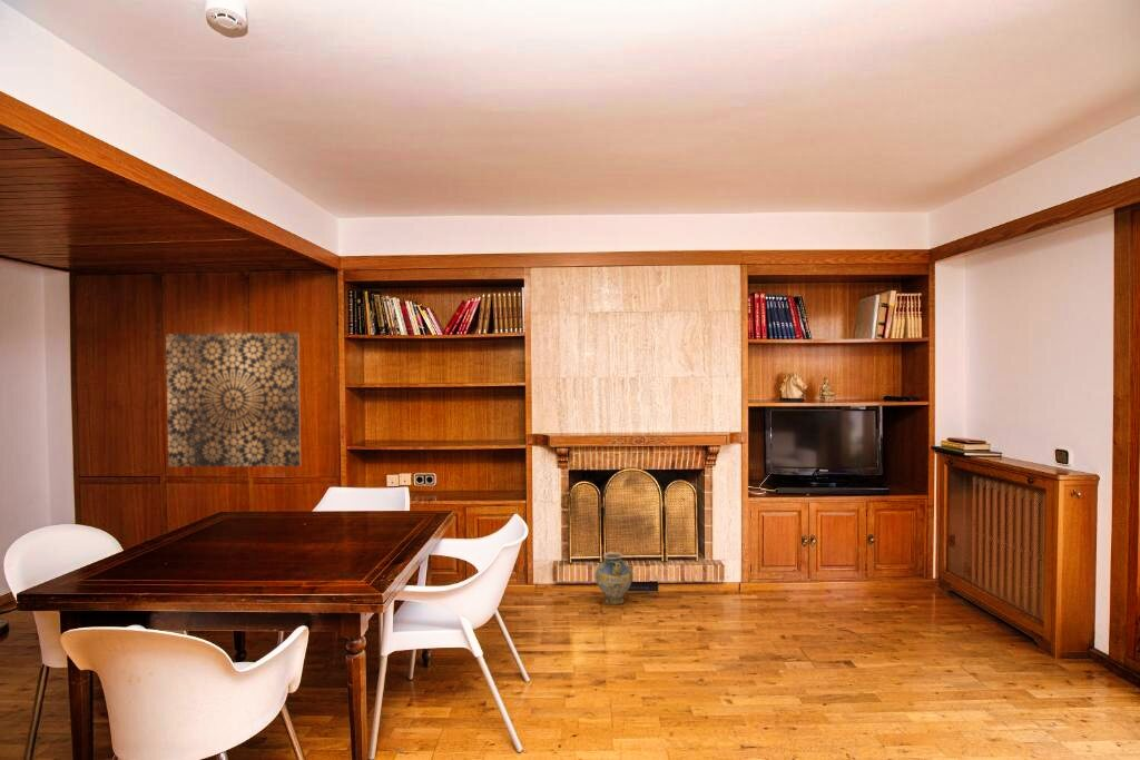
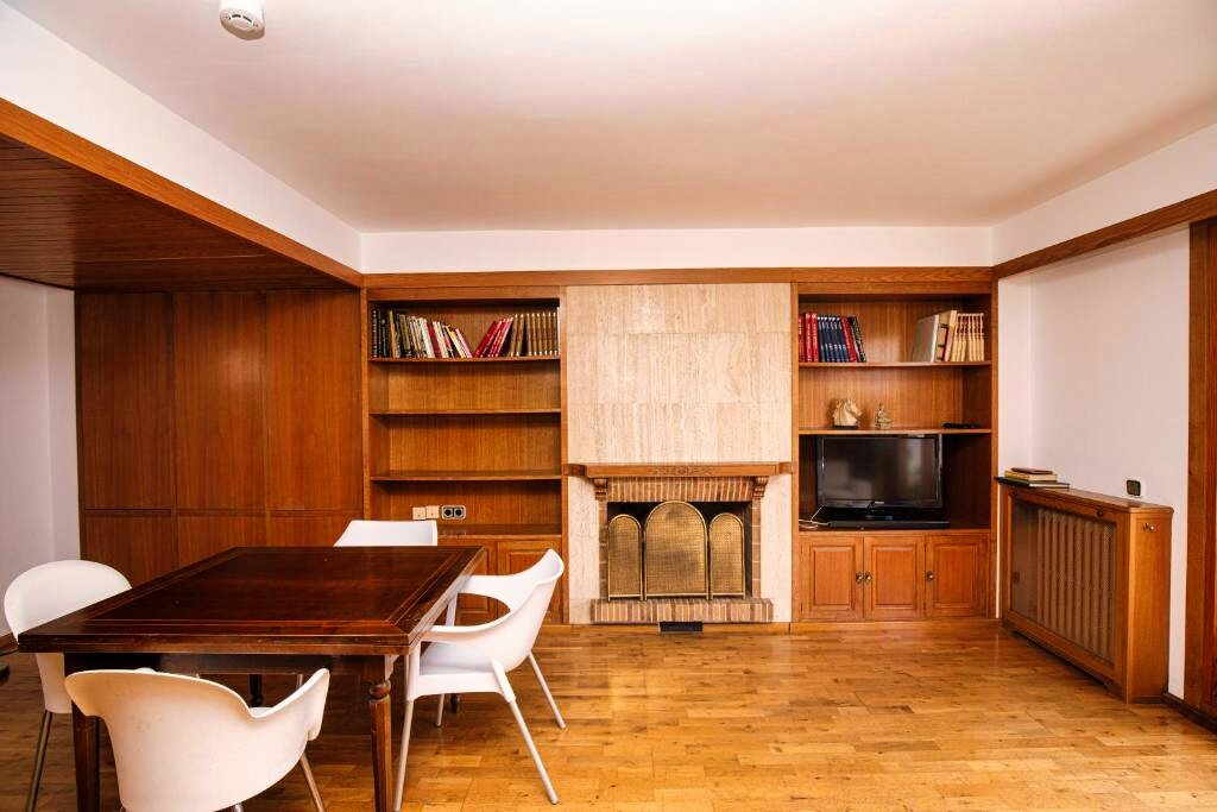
- wall art (233, 399)
- ceramic jug (613, 579)
